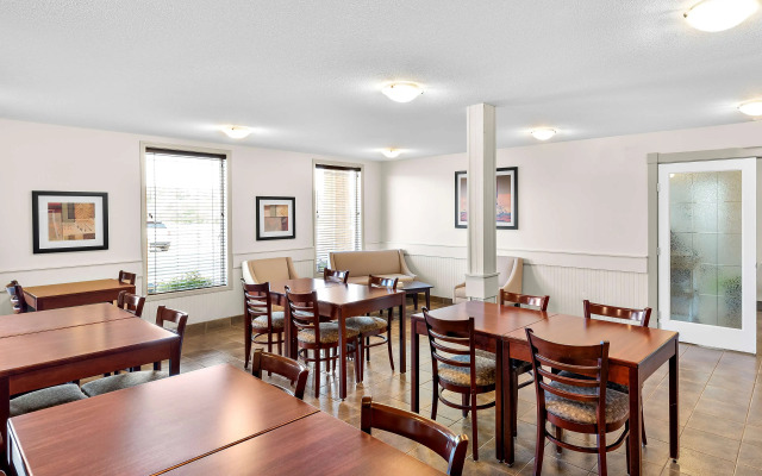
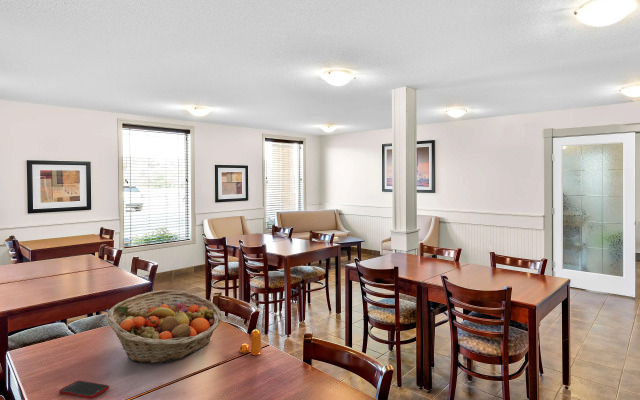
+ pepper shaker (251, 340)
+ cell phone (84, 389)
+ fruit basket (168, 322)
